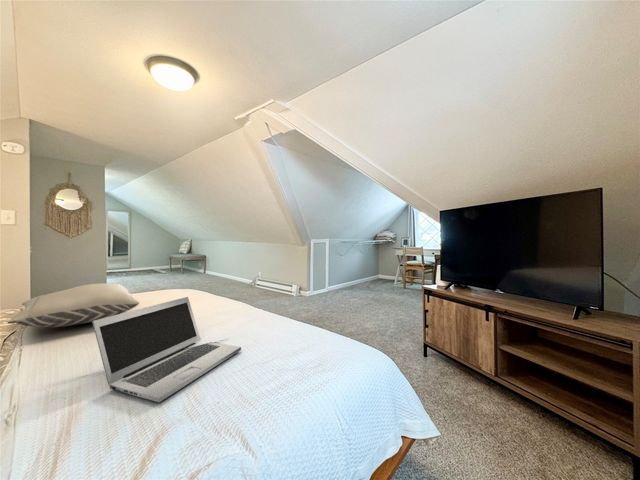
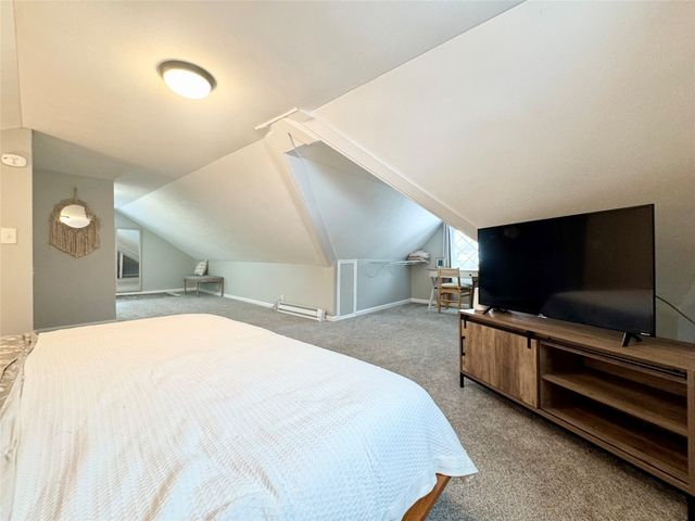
- laptop (176, 337)
- pillow (81, 303)
